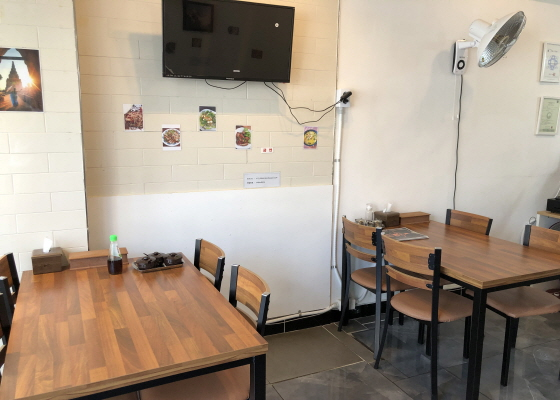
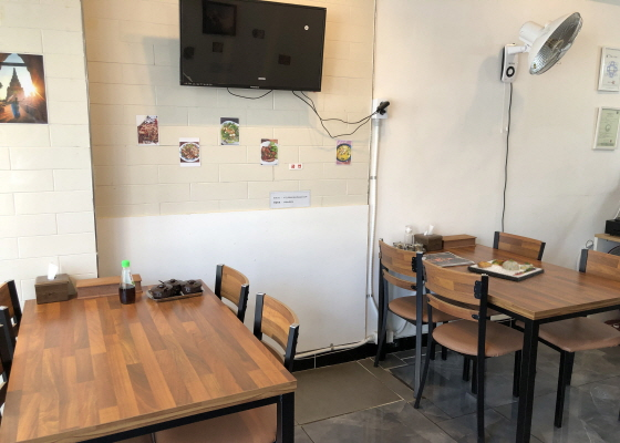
+ dinner plate (505, 265)
